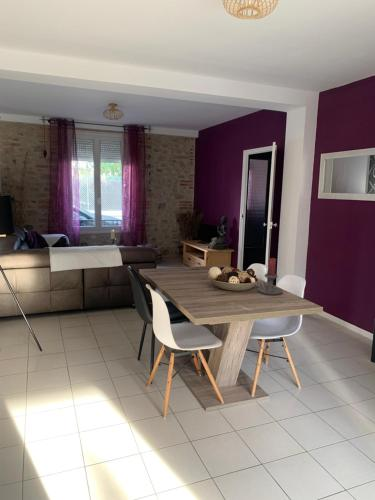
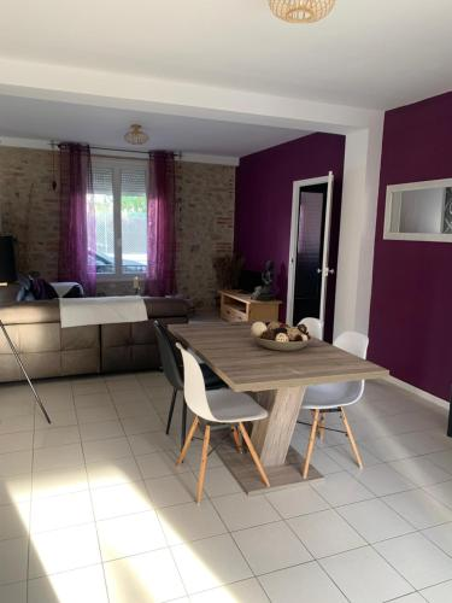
- candle holder (268, 274)
